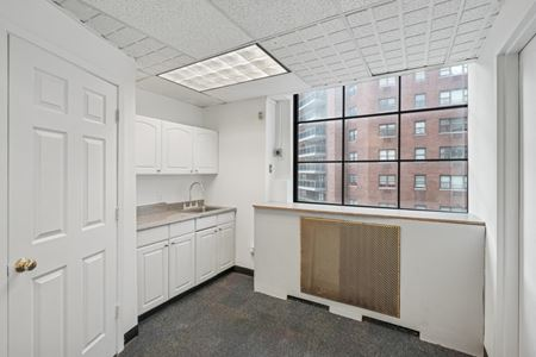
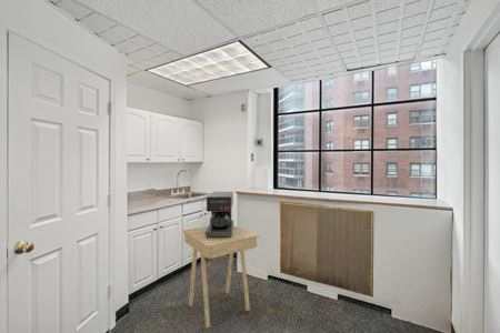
+ coffee maker (220, 212)
+ side table (228, 271)
